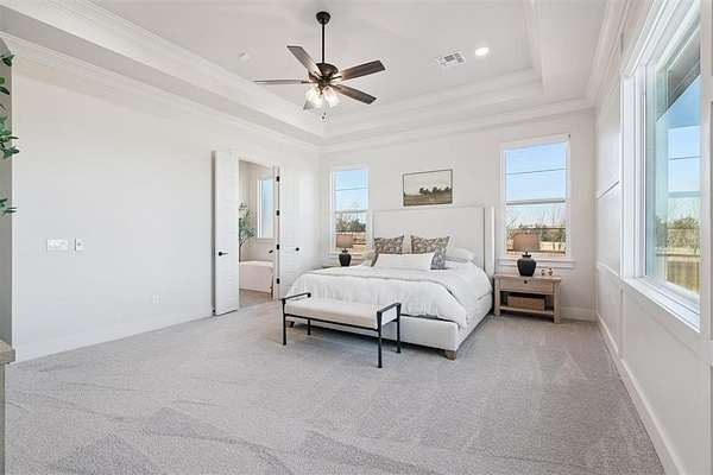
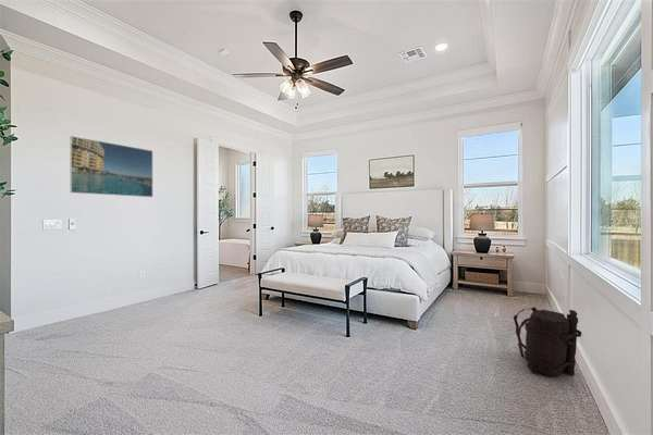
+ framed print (115, 170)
+ backpack (546, 337)
